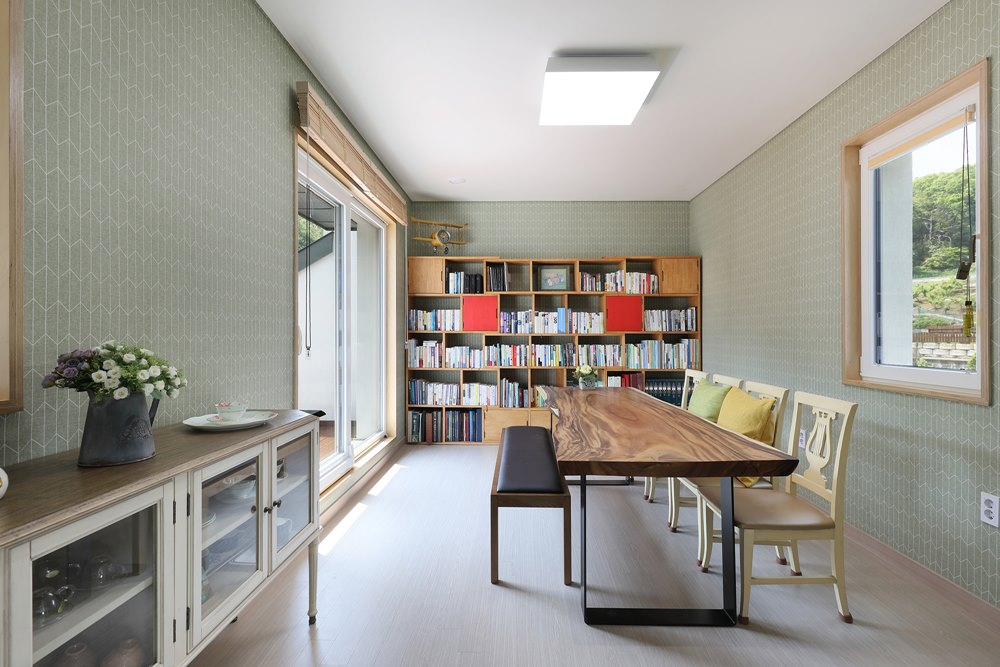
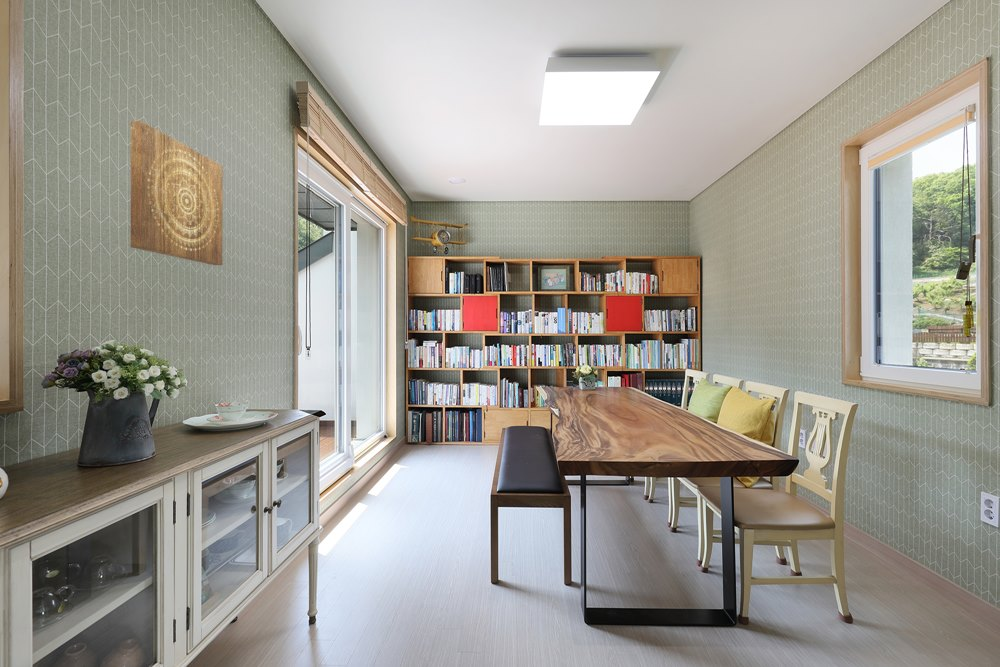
+ wall art (182, 201)
